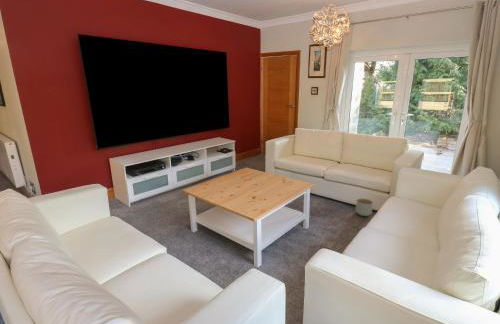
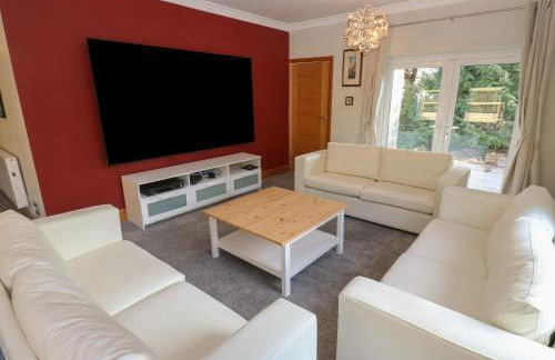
- planter (364, 207)
